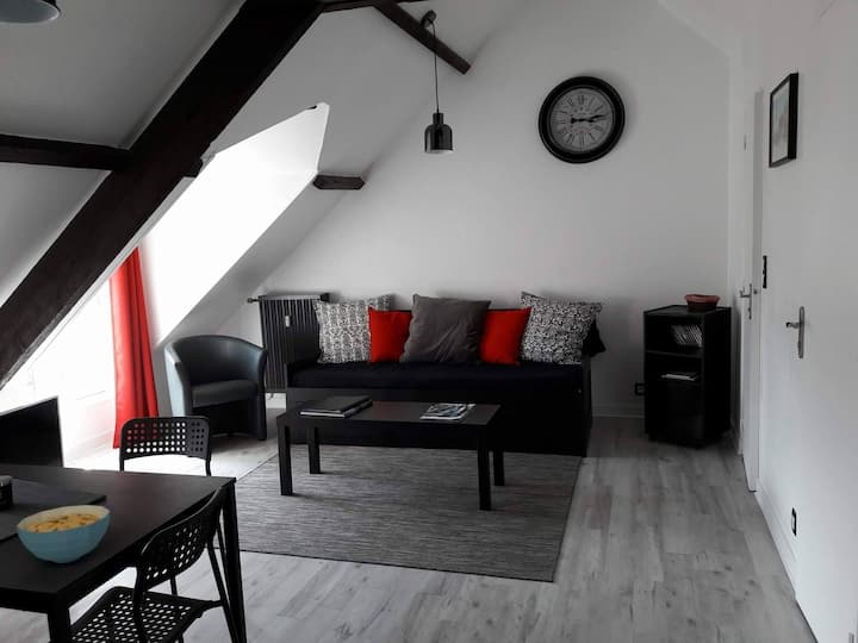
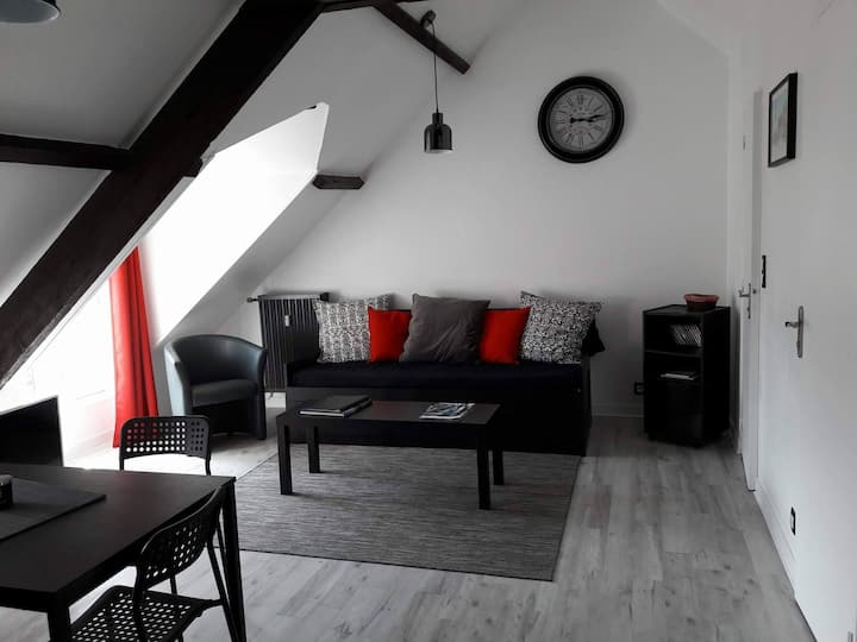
- cereal bowl (66, 537)
